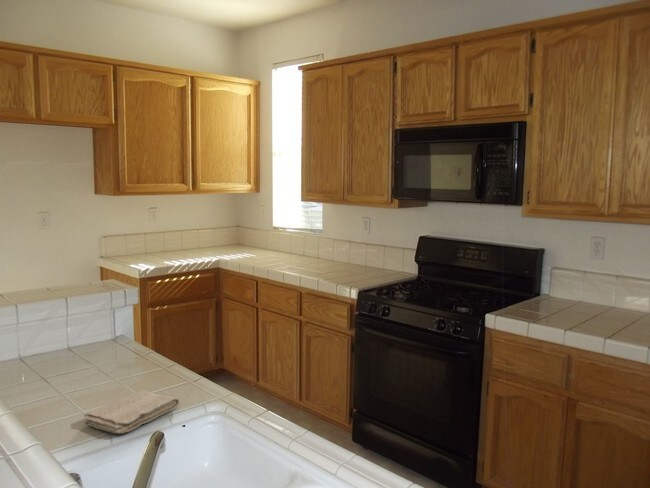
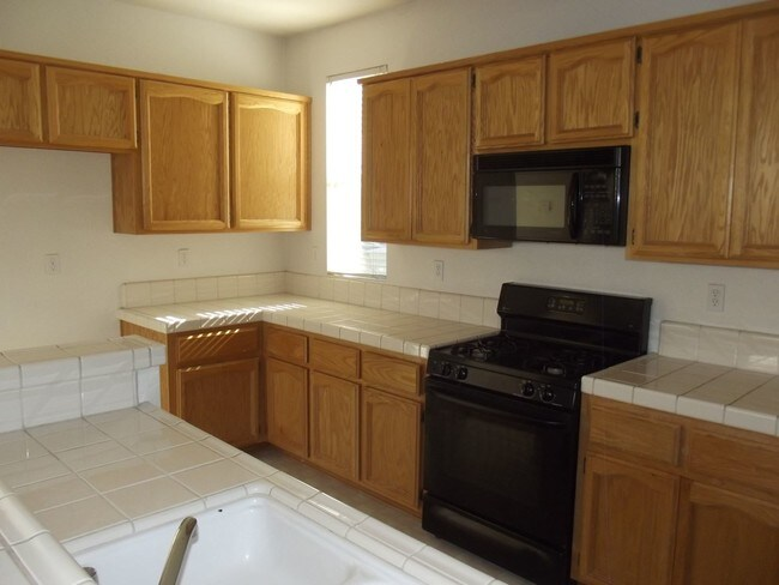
- washcloth (132, 409)
